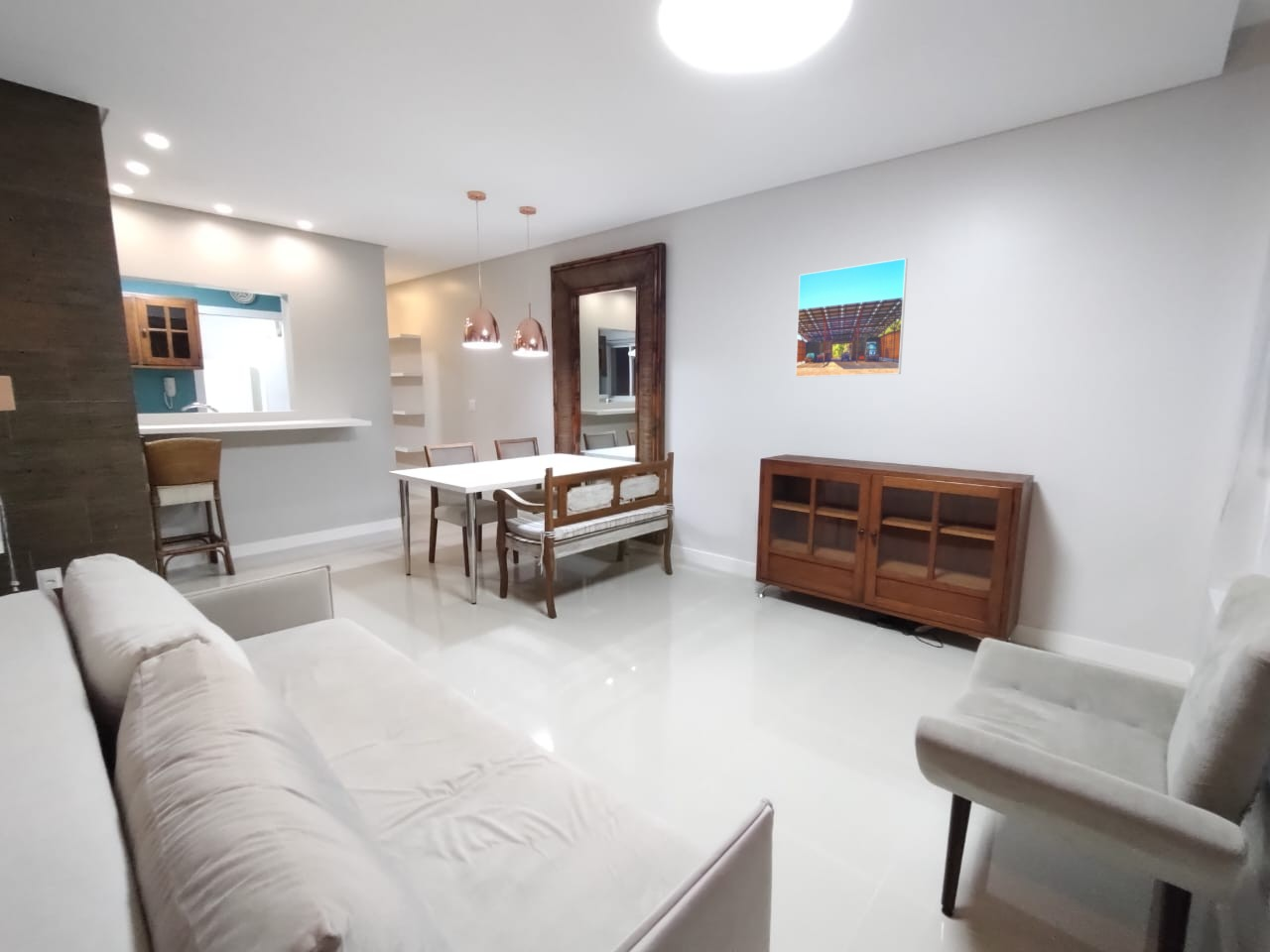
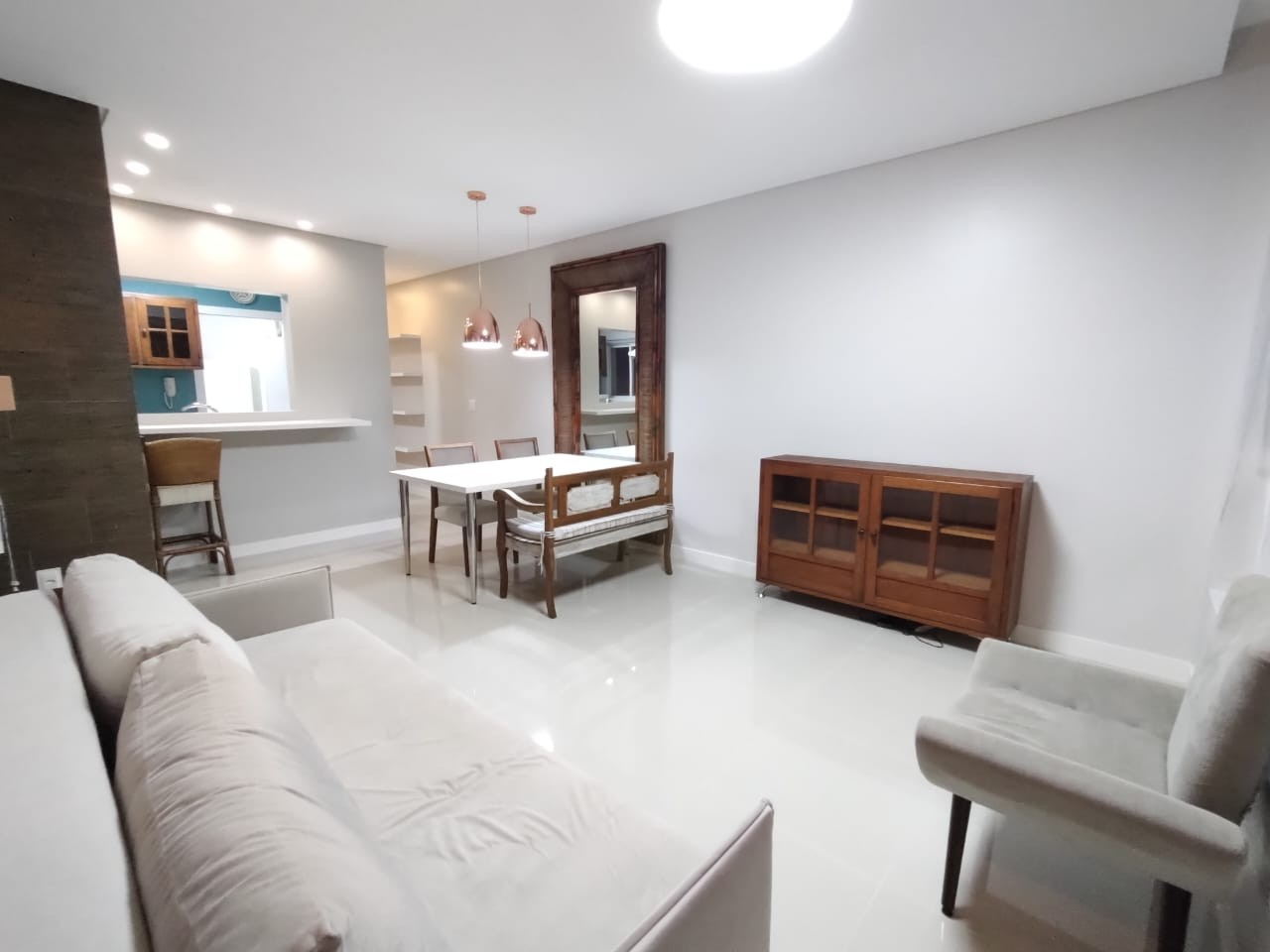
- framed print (847, 321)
